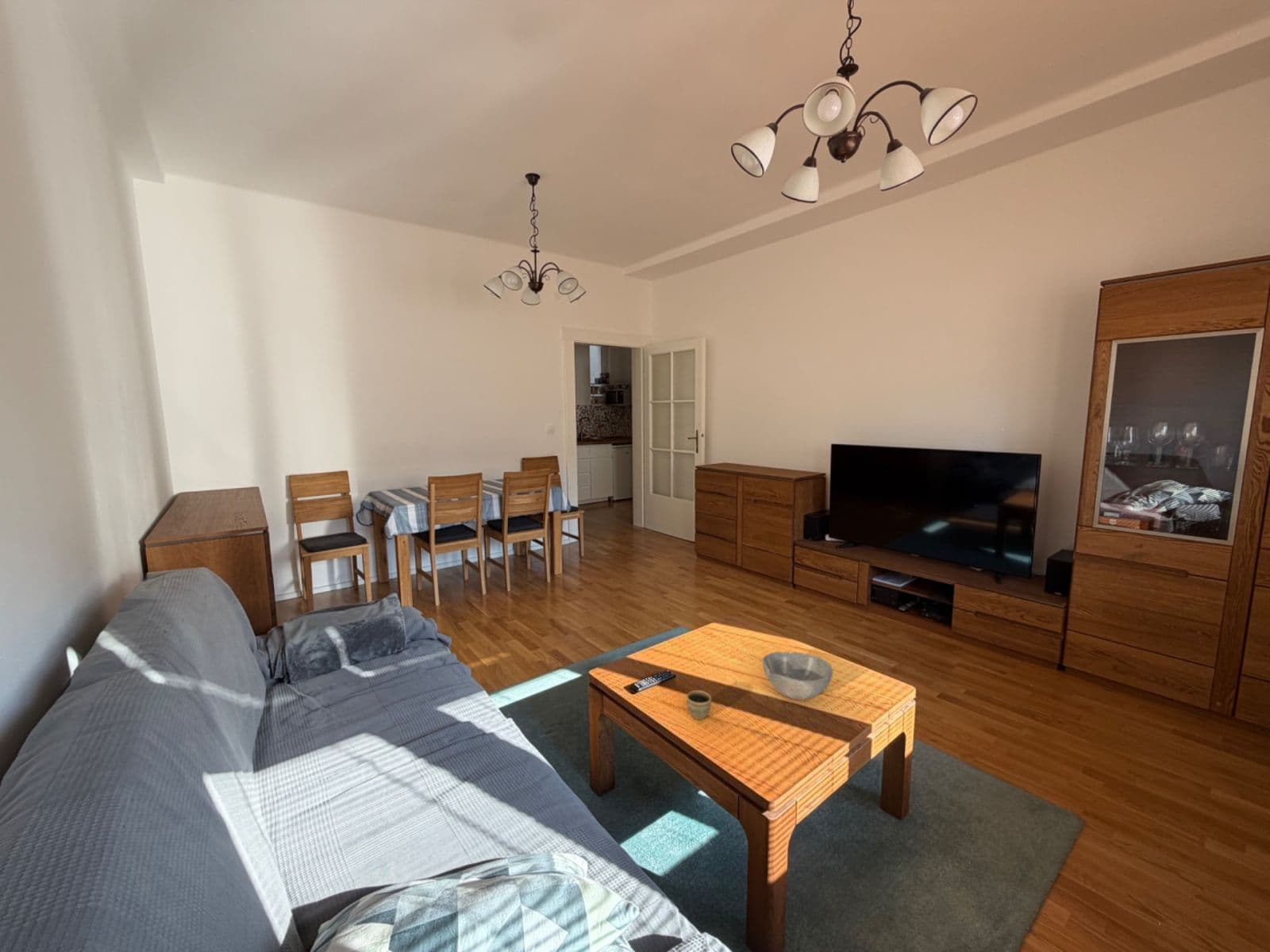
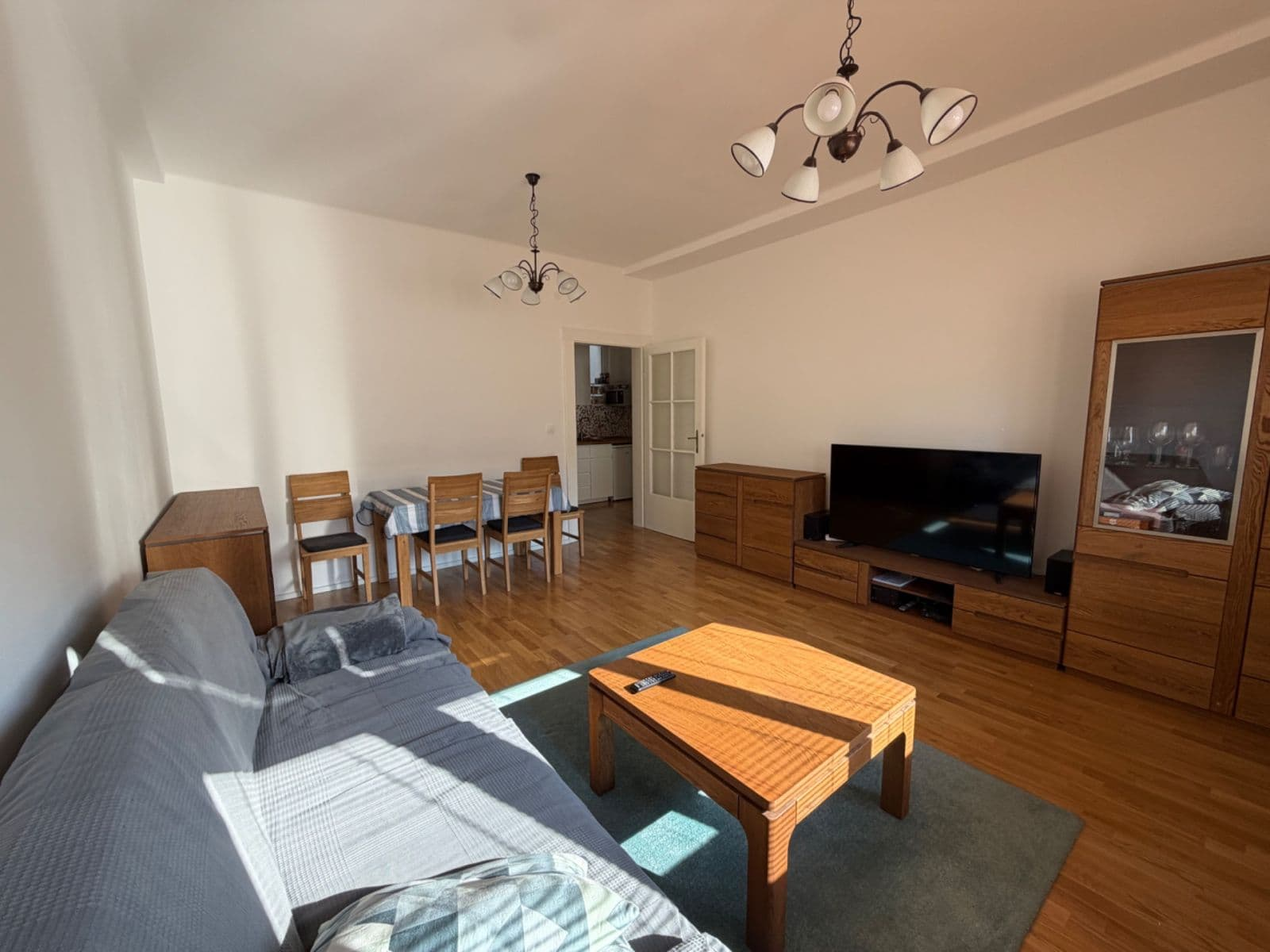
- bowl (796, 678)
- cup (700, 704)
